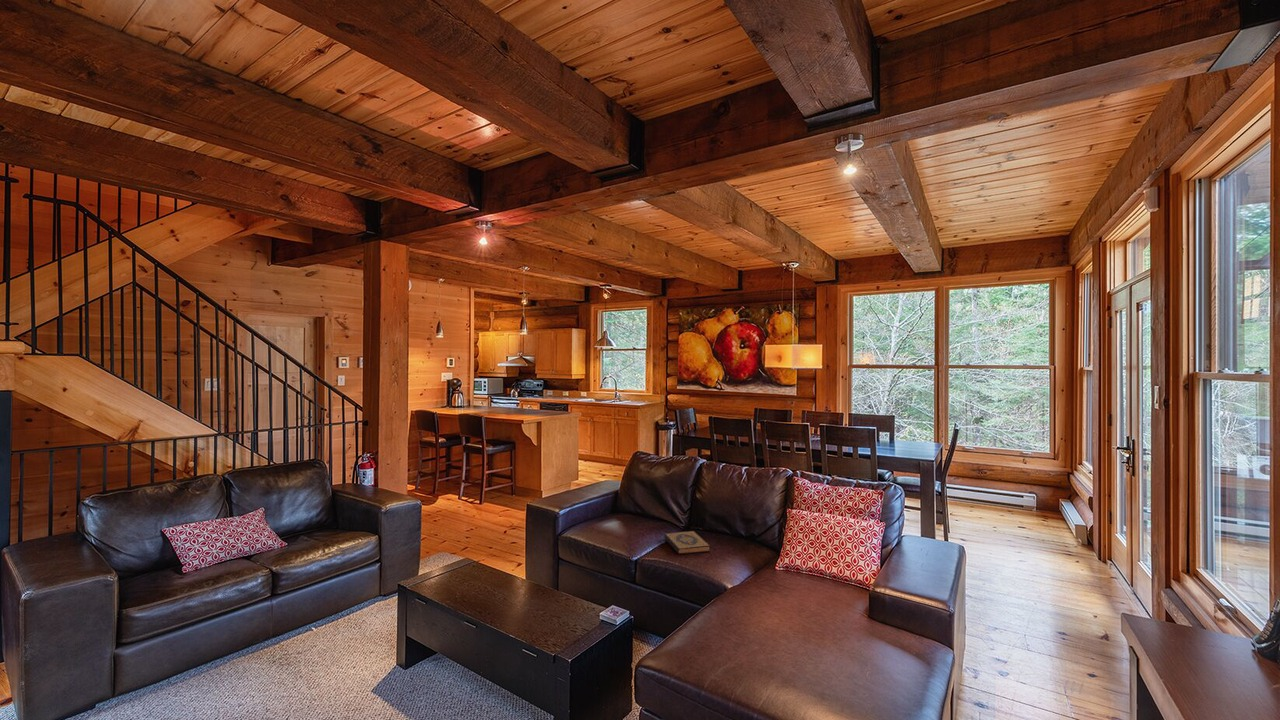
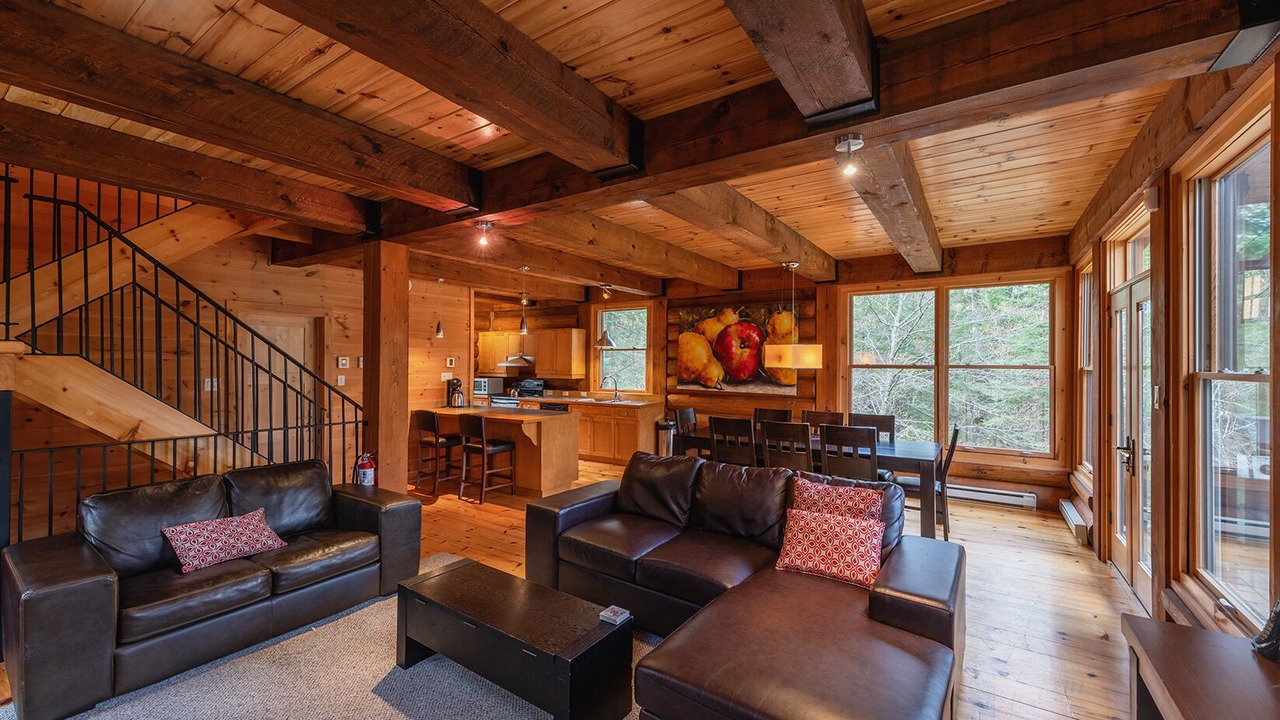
- hardback book (686, 542)
